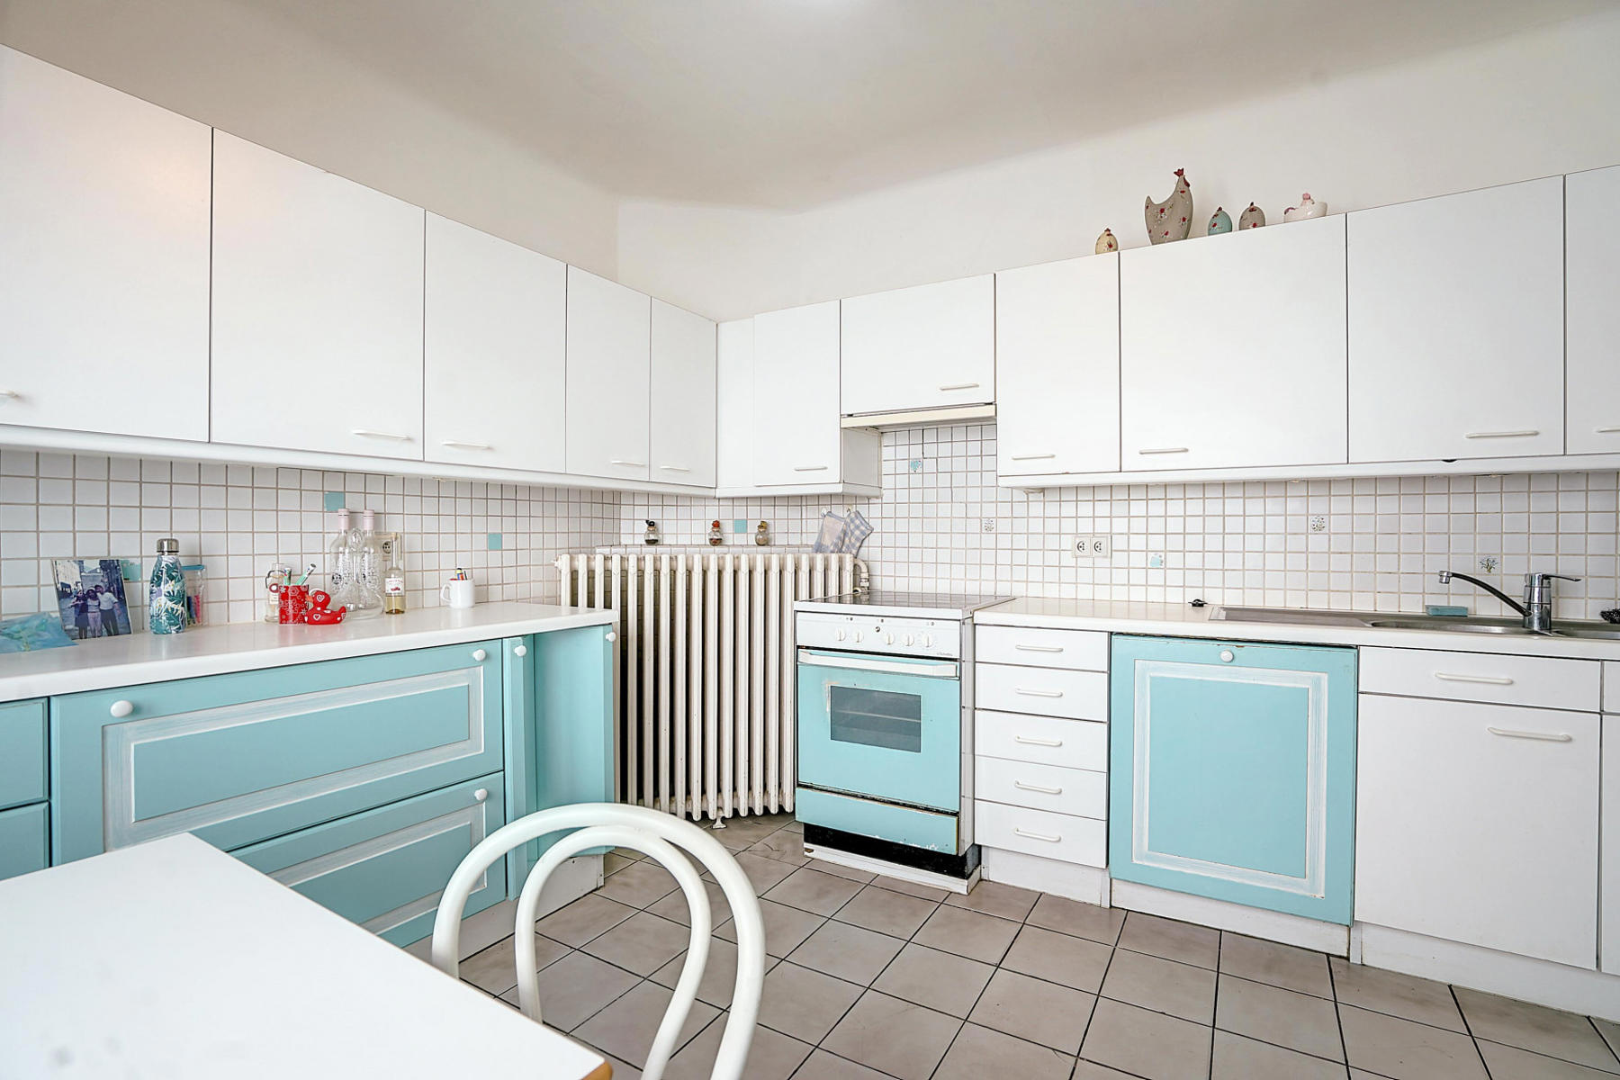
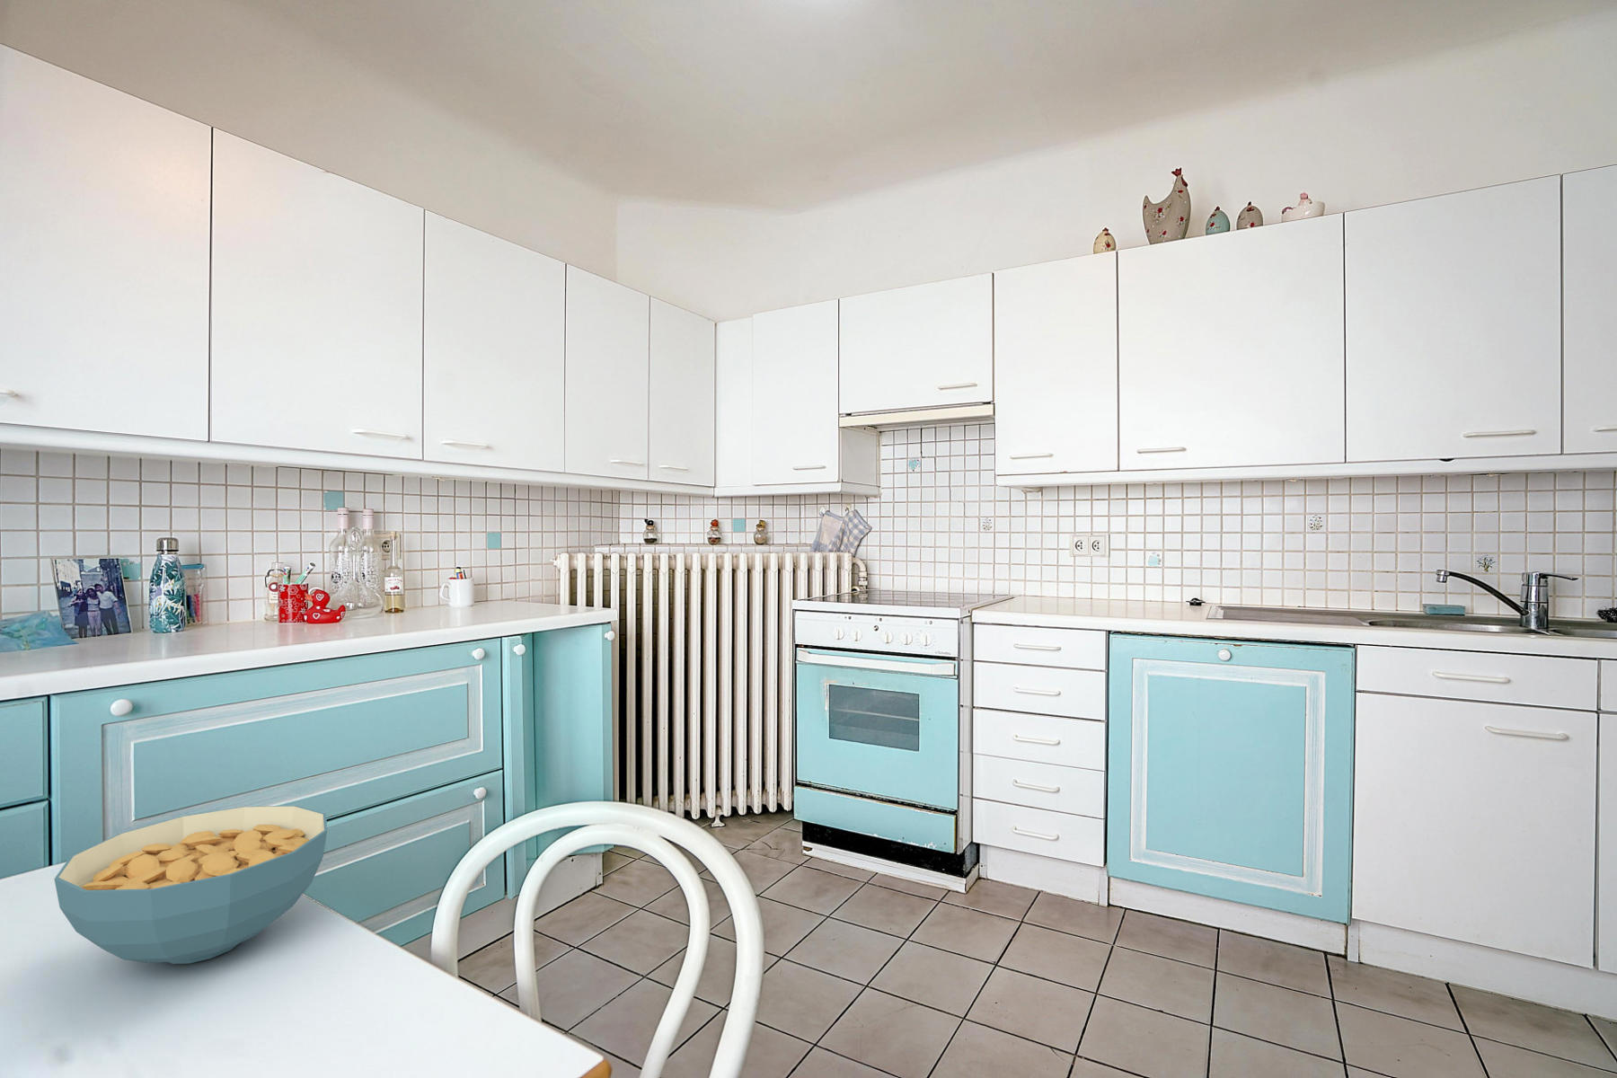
+ cereal bowl (203, 894)
